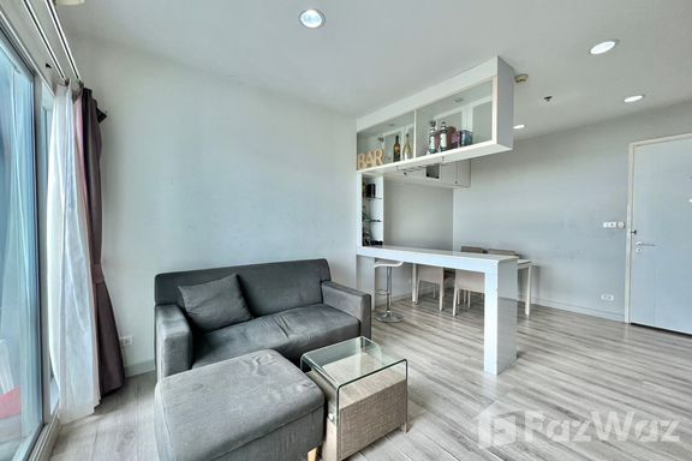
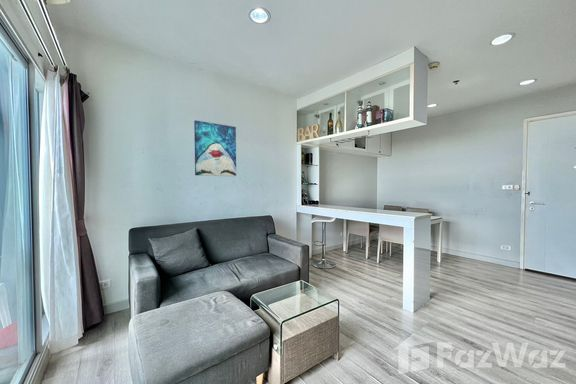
+ wall art (216, 150)
